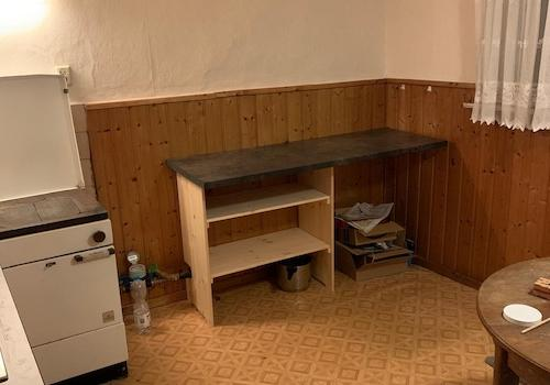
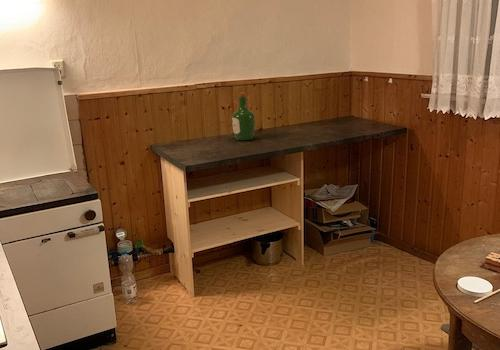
+ wine bottle (243, 116)
